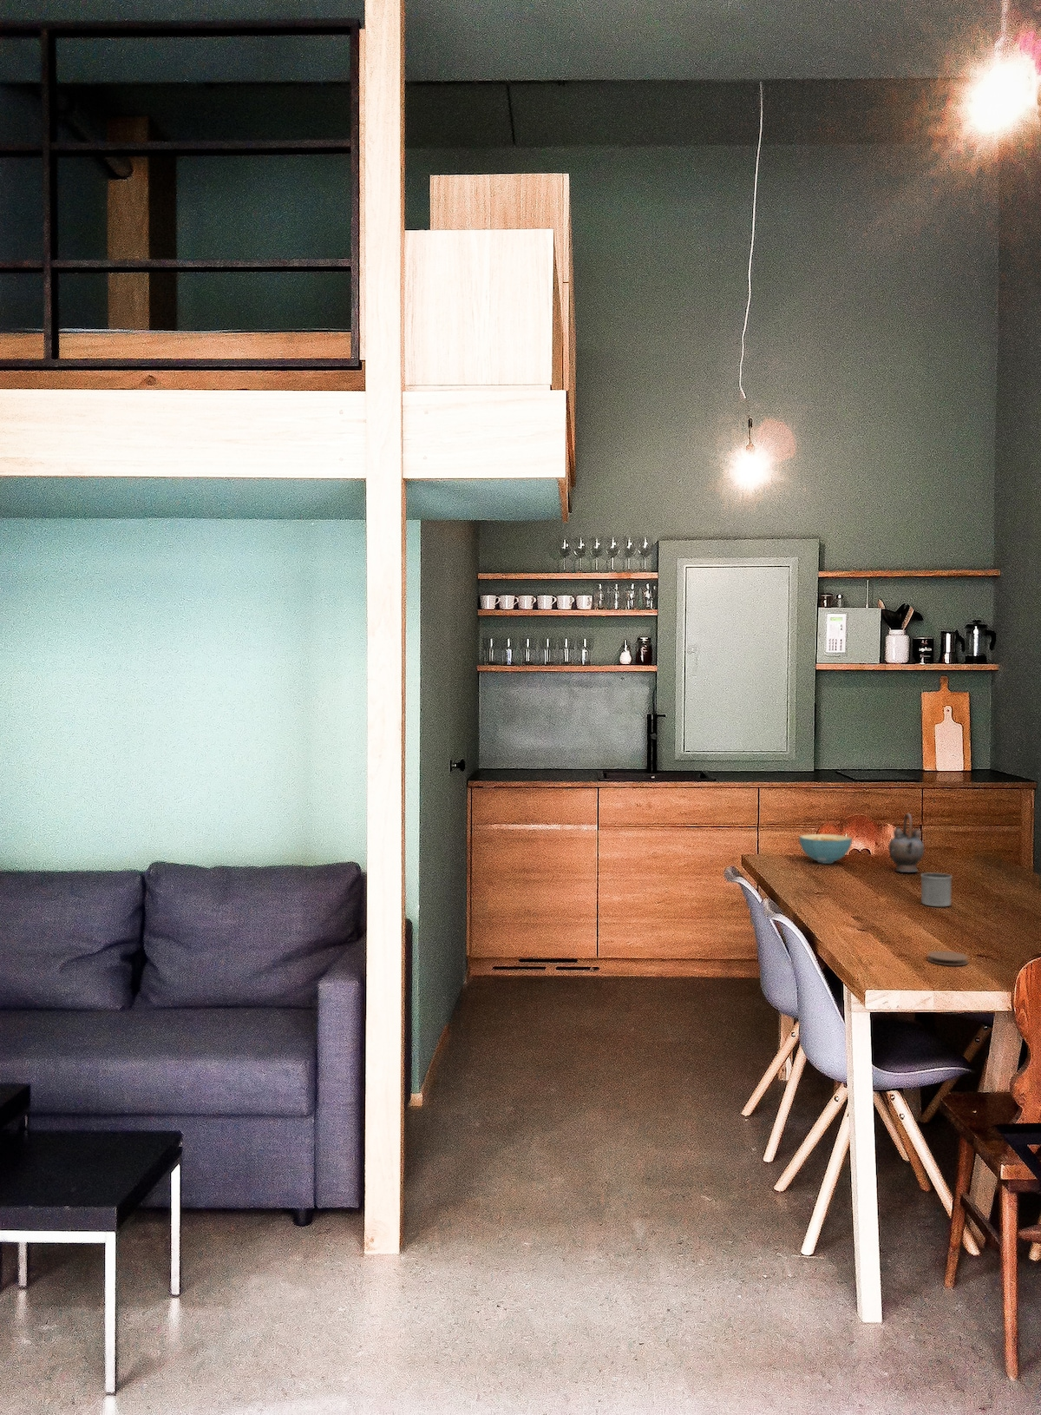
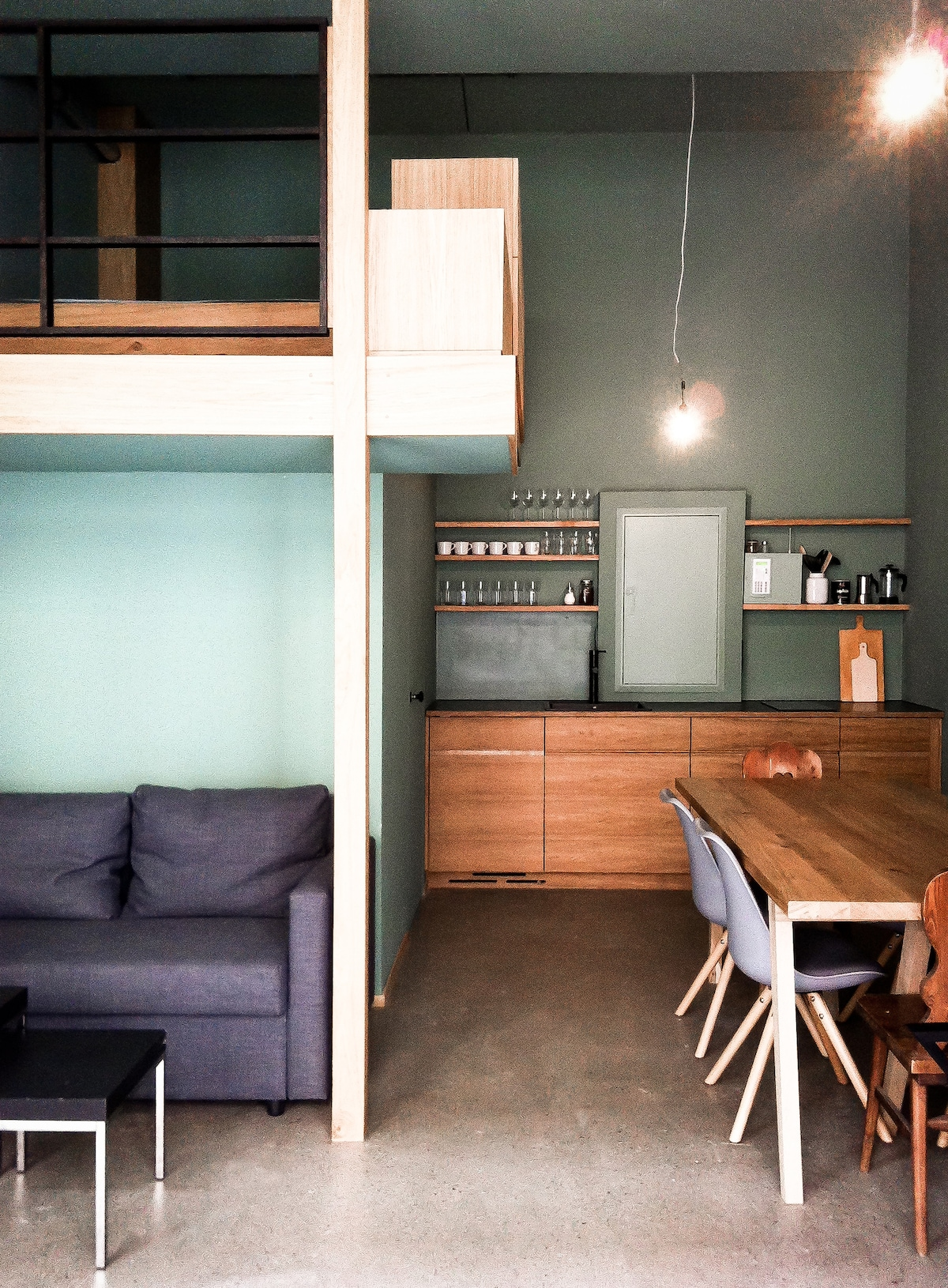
- coaster (948, 958)
- mug (936, 889)
- cereal bowl (825, 849)
- teapot (907, 843)
